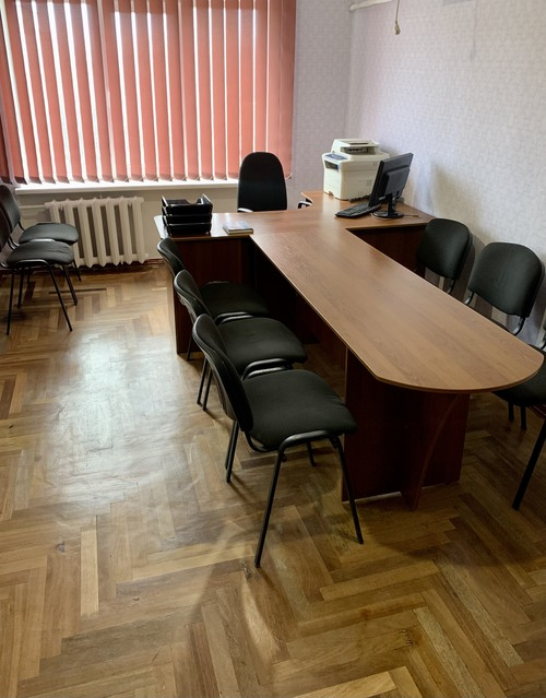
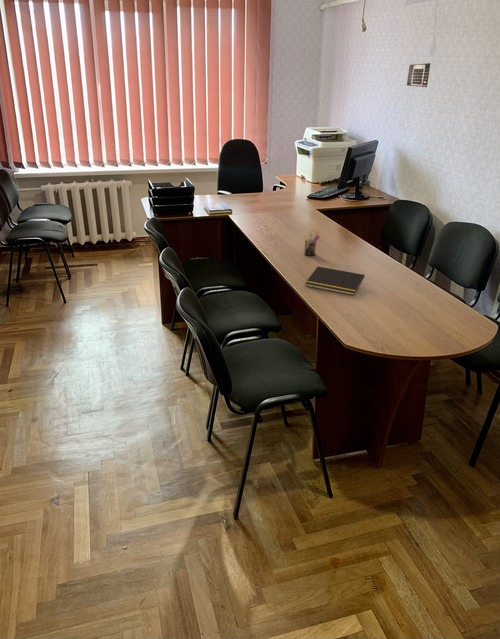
+ calendar (417, 74)
+ pen holder (311, 242)
+ notepad (334, 280)
